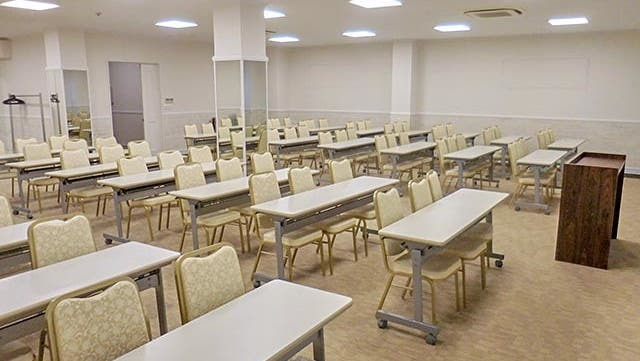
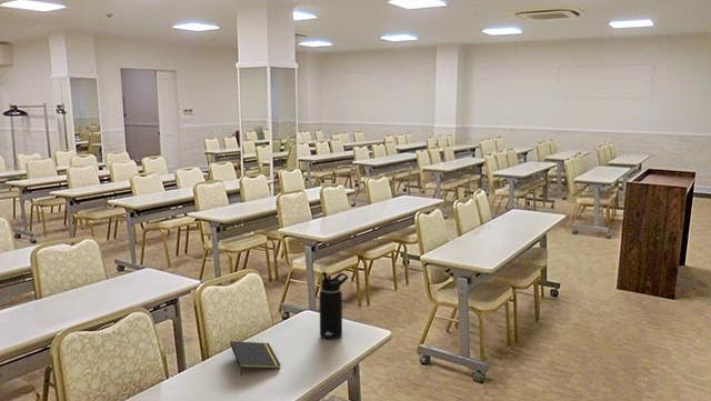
+ notepad (254, 354)
+ water bottle (333, 302)
